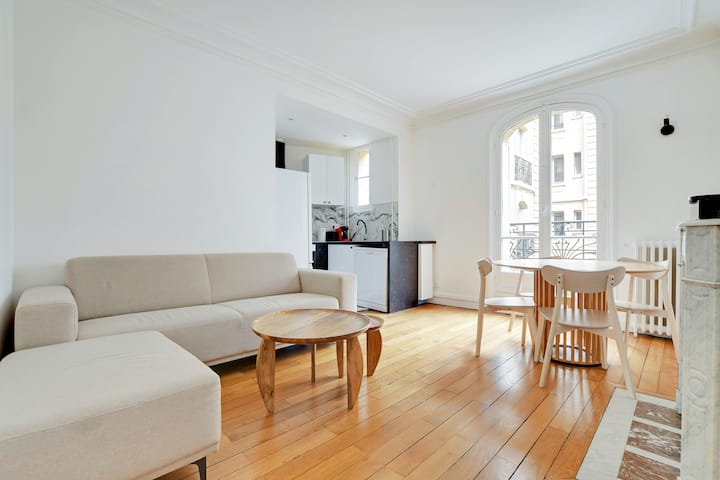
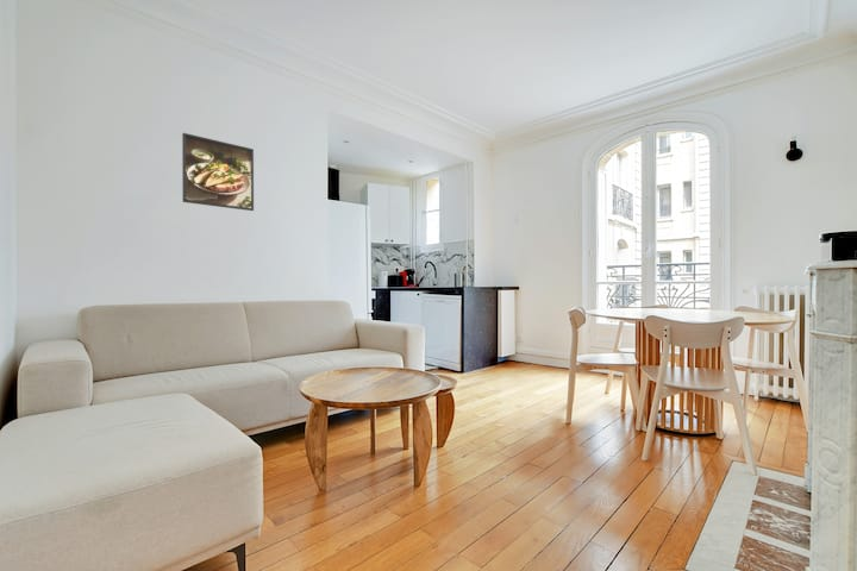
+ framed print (219, 174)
